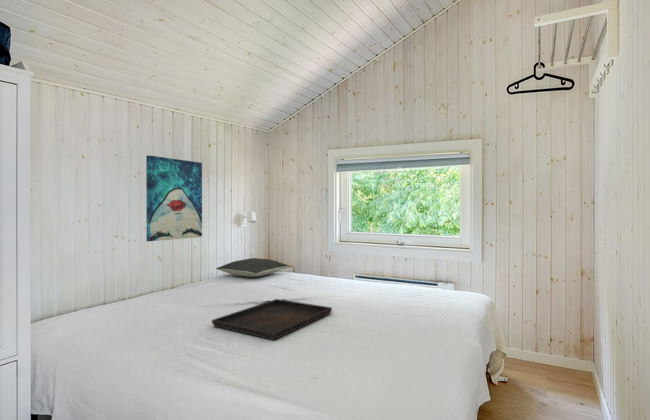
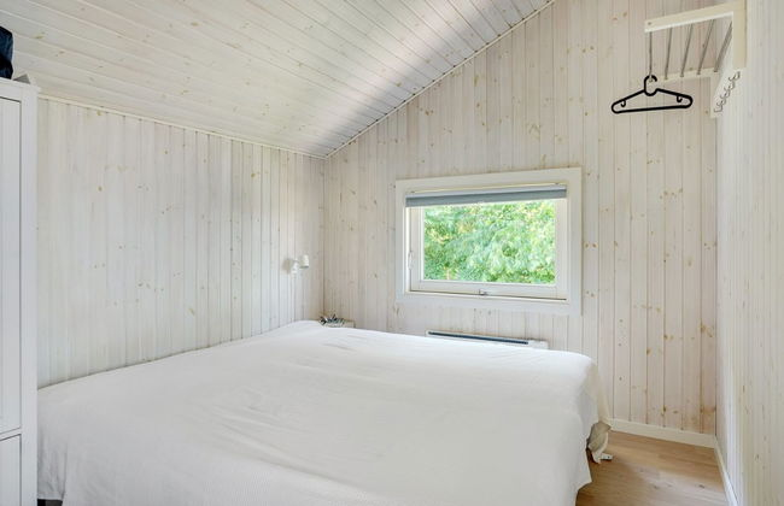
- pillow (253, 267)
- wall art (176, 199)
- serving tray (275, 316)
